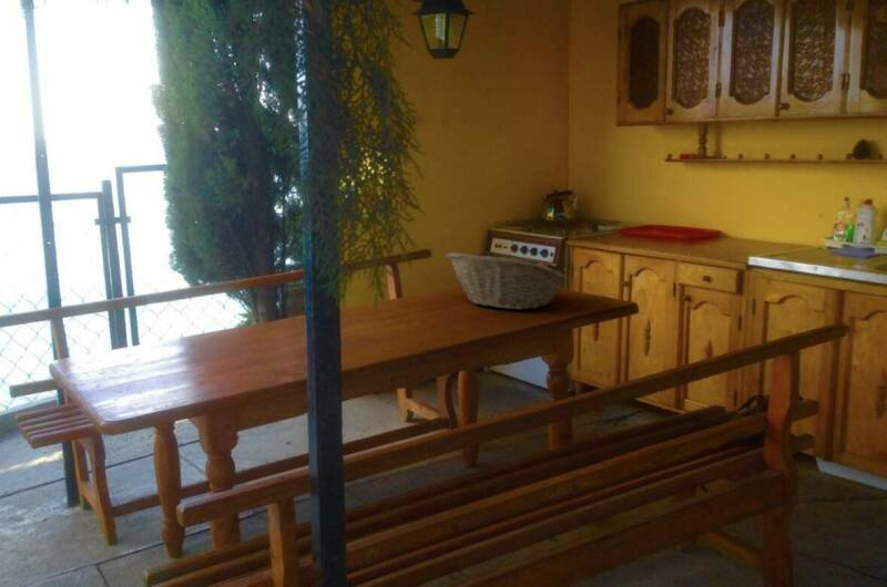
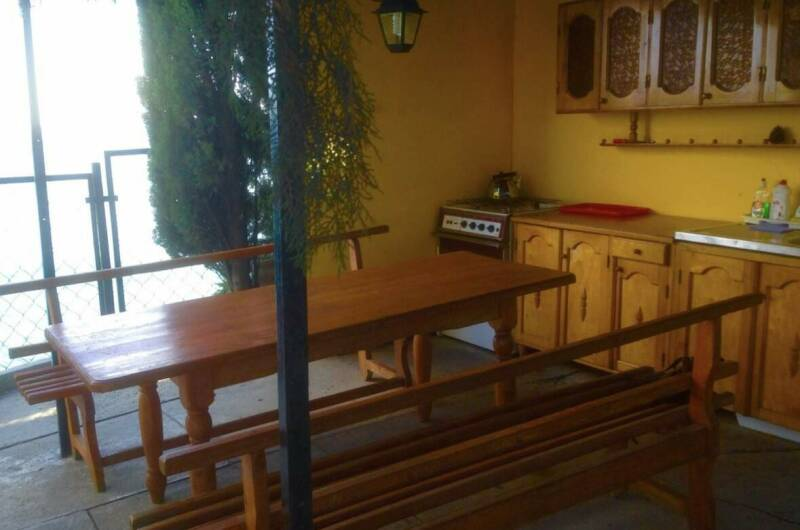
- fruit basket (504, 276)
